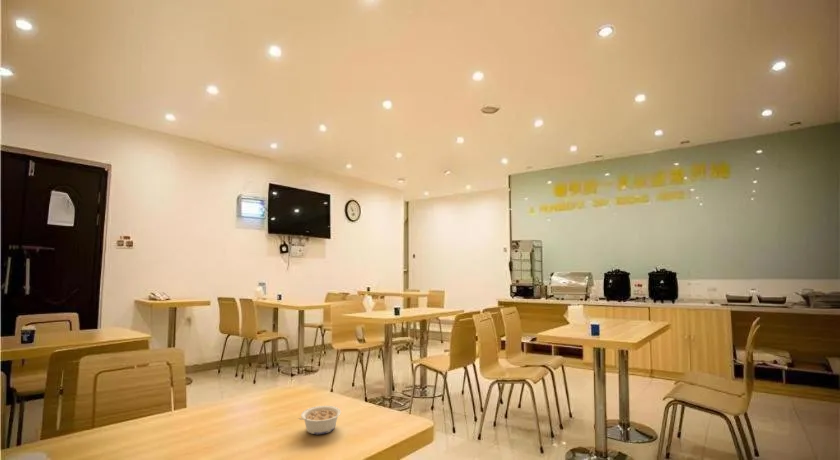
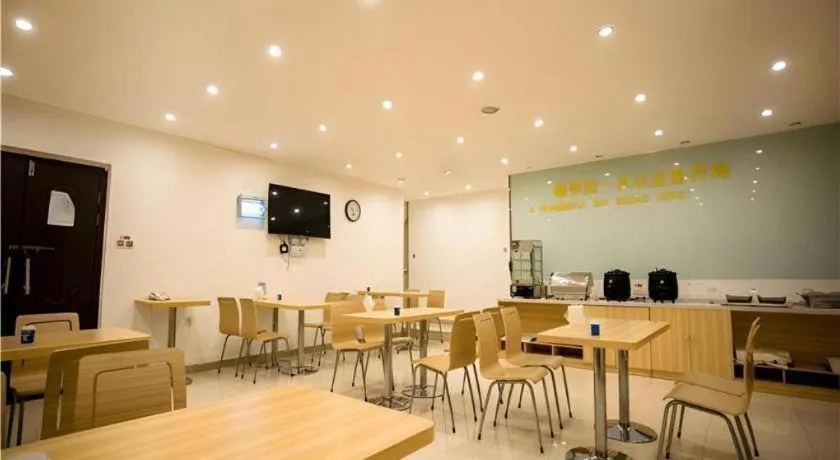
- legume (320, 419)
